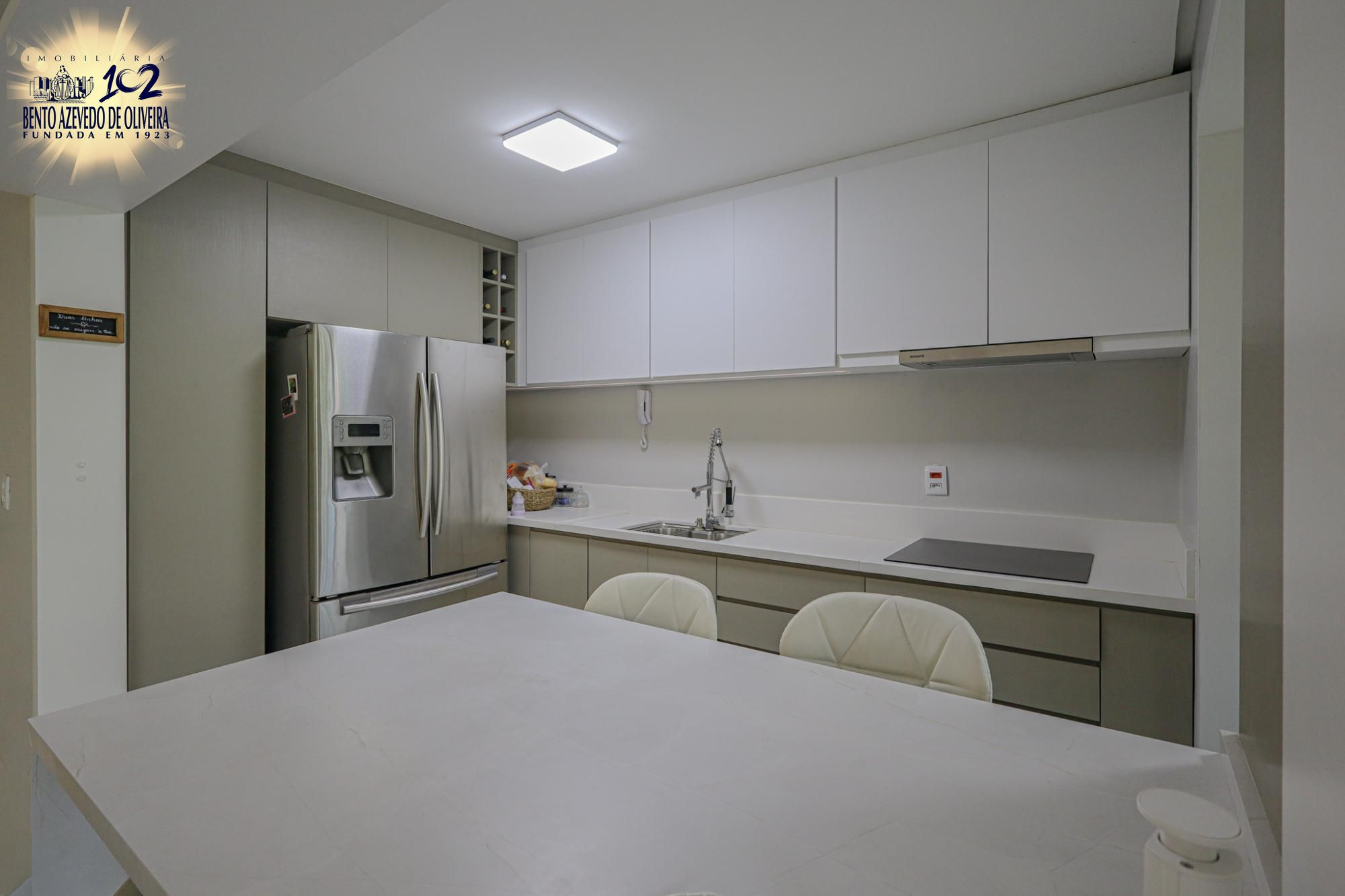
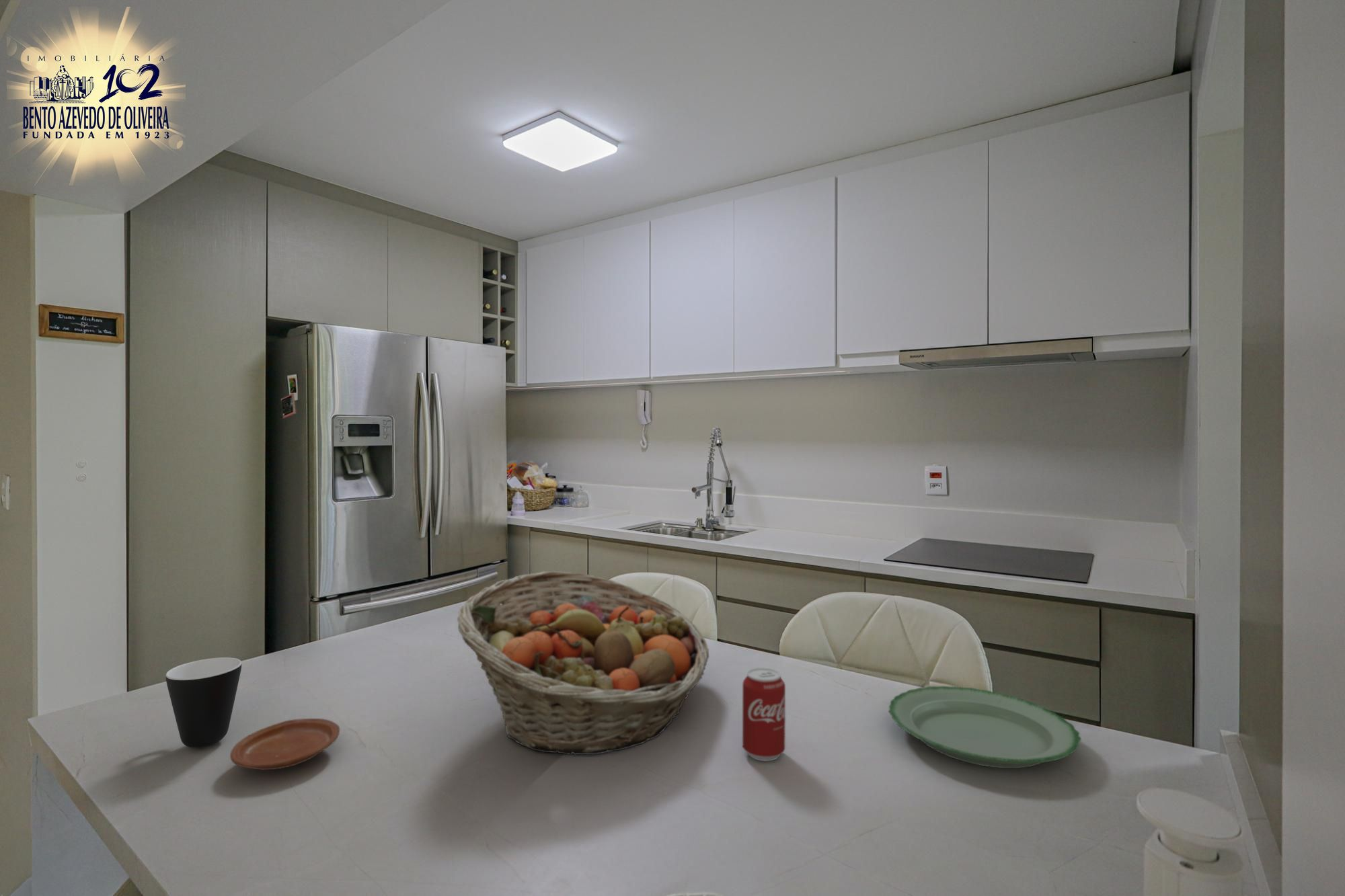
+ mug (200, 704)
+ plate (286, 748)
+ plate (978, 728)
+ fruit basket (590, 648)
+ beverage can (763, 713)
